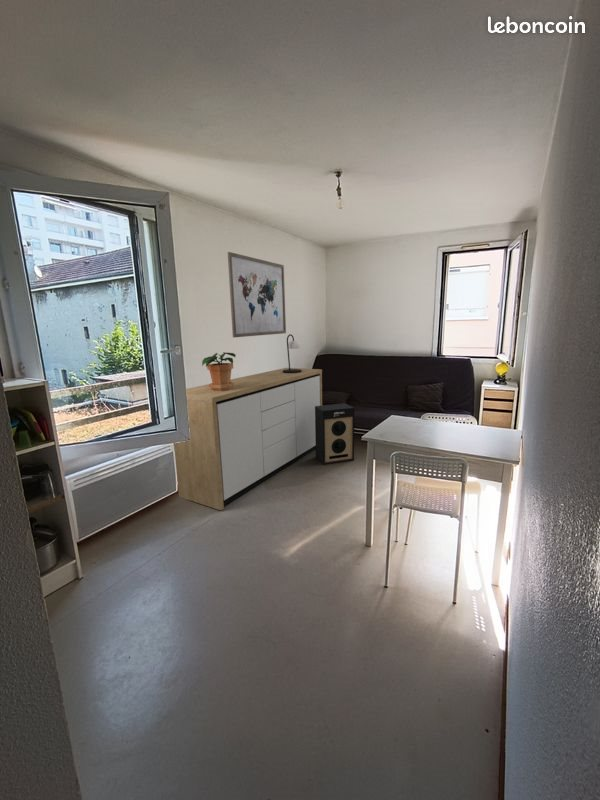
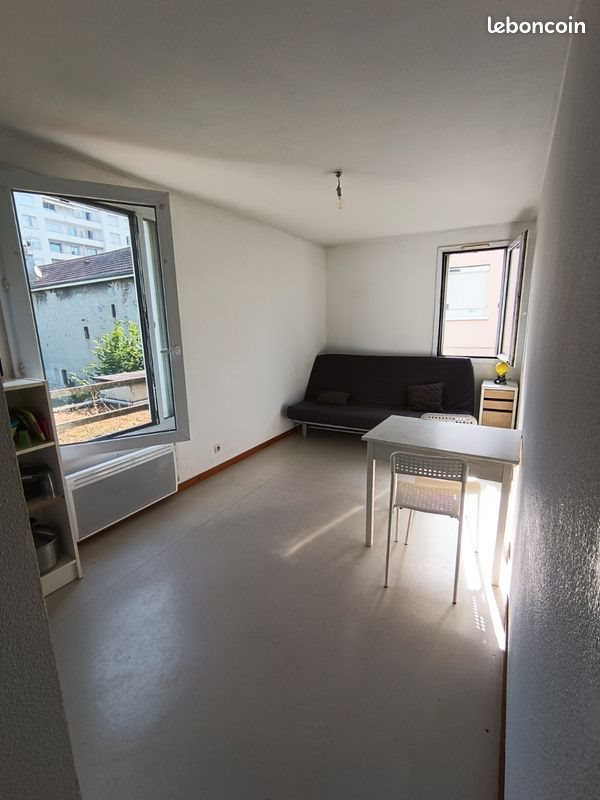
- sideboard (260, 424)
- potted plant (216, 371)
- wall art (260, 298)
- table lamp (288, 353)
- speaker (334, 433)
